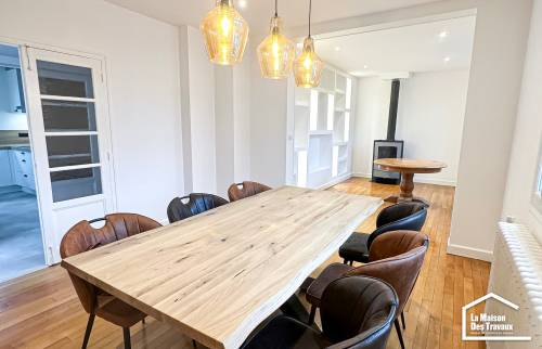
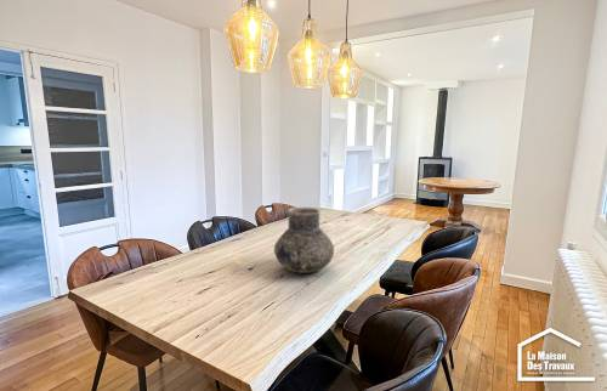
+ vase (304, 239)
